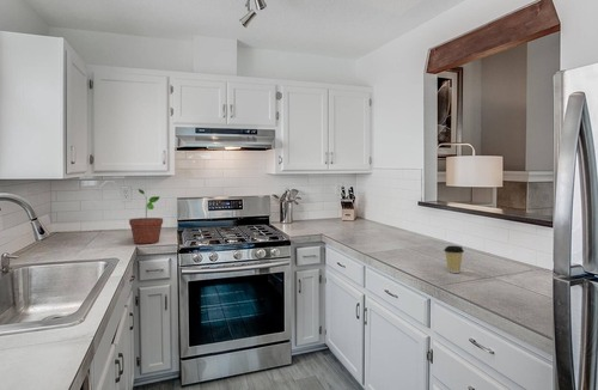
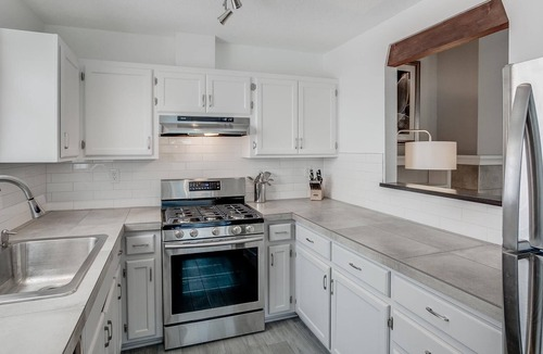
- coffee cup (453, 258)
- potted plant (146, 215)
